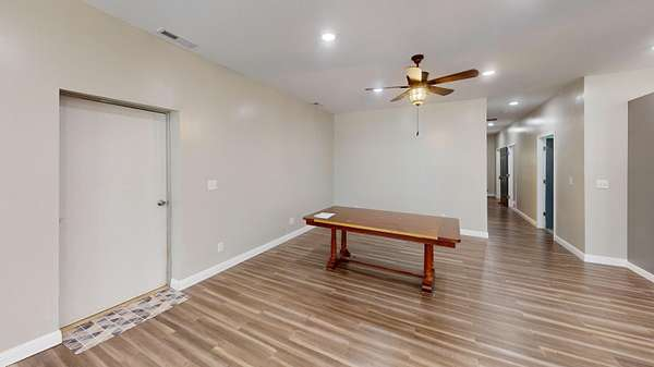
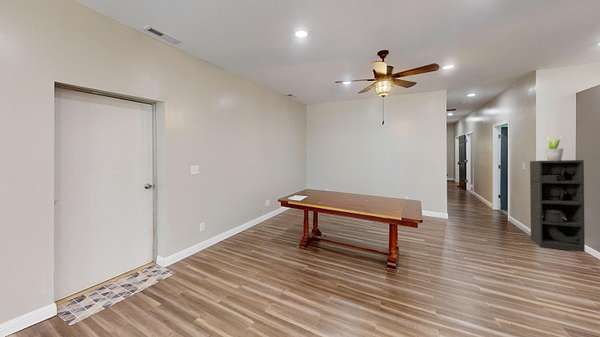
+ shelving unit (555, 203)
+ potted plant (554, 146)
